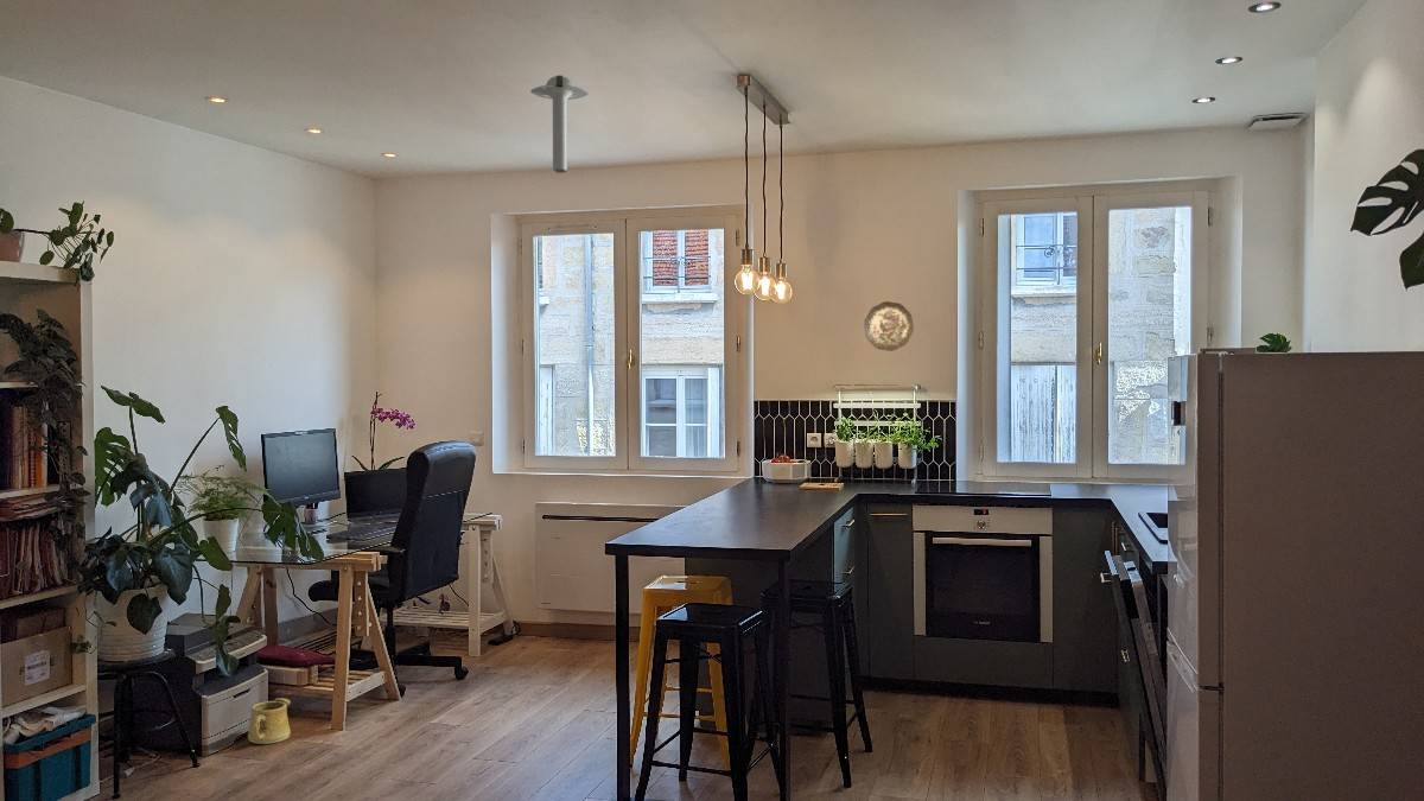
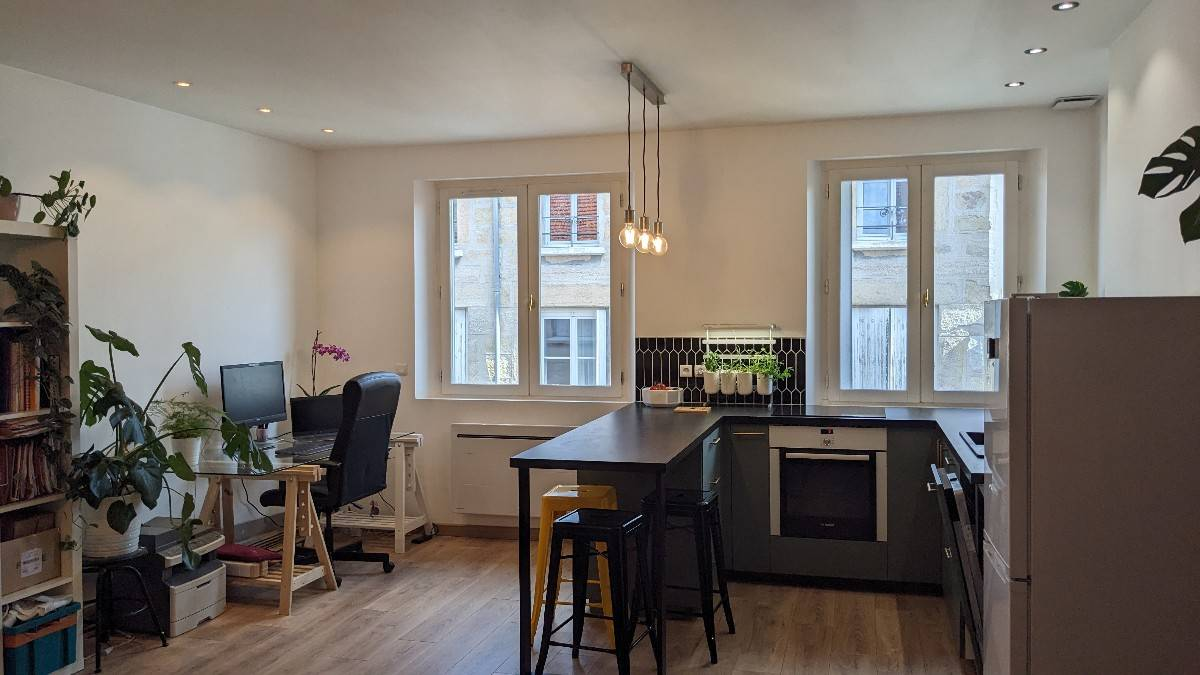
- watering can (269, 720)
- ceiling light (559, 123)
- decorative plate (889, 326)
